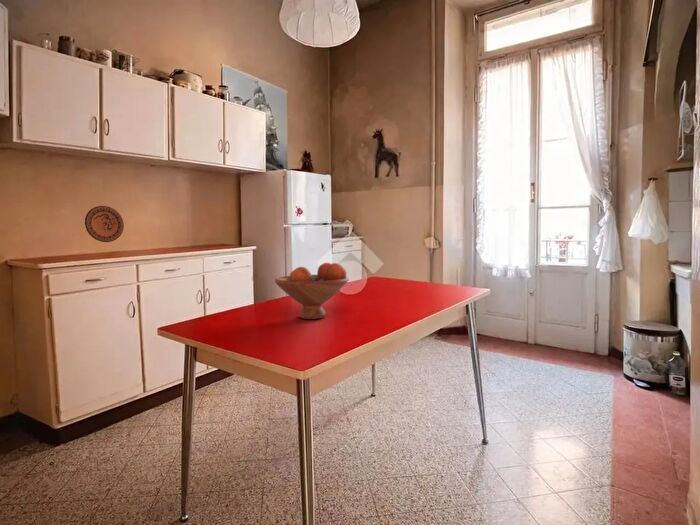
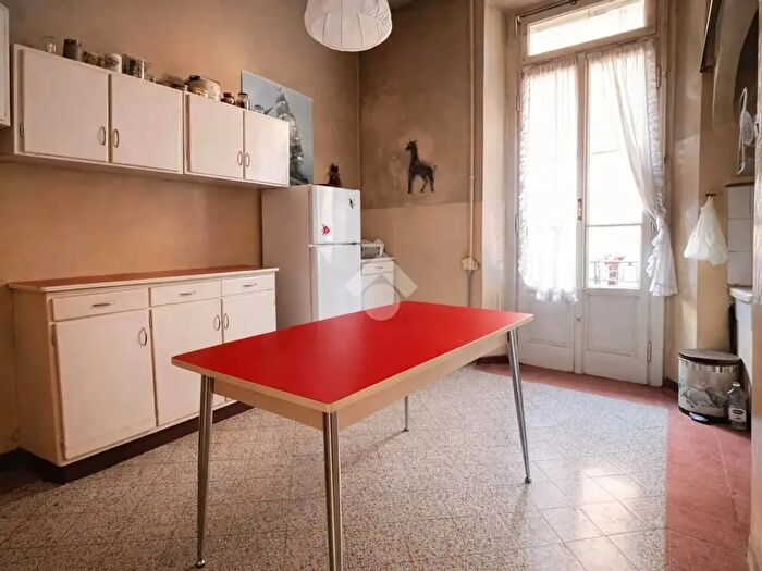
- fruit bowl (312, 290)
- decorative plate (104, 224)
